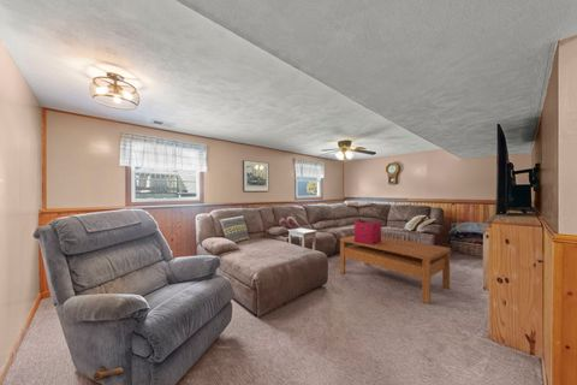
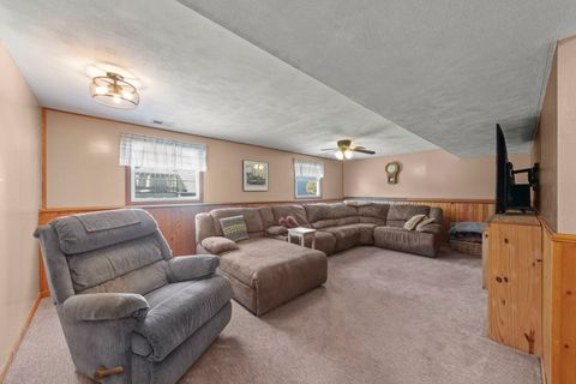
- coffee table (389, 261)
- storage bin (367, 231)
